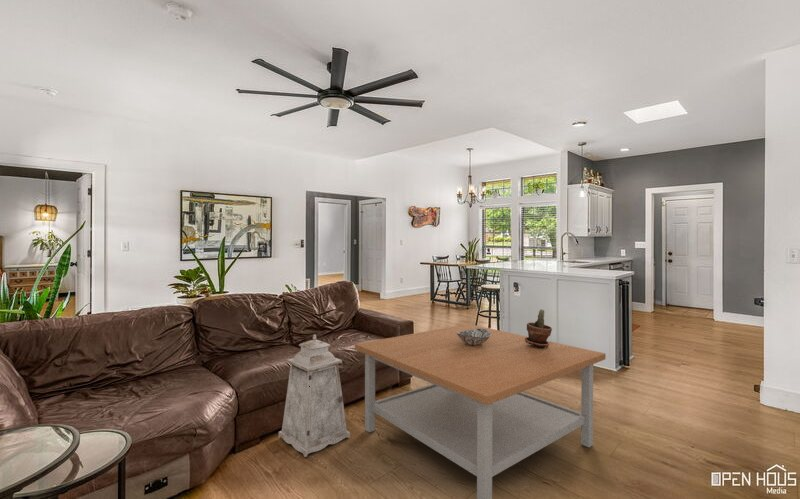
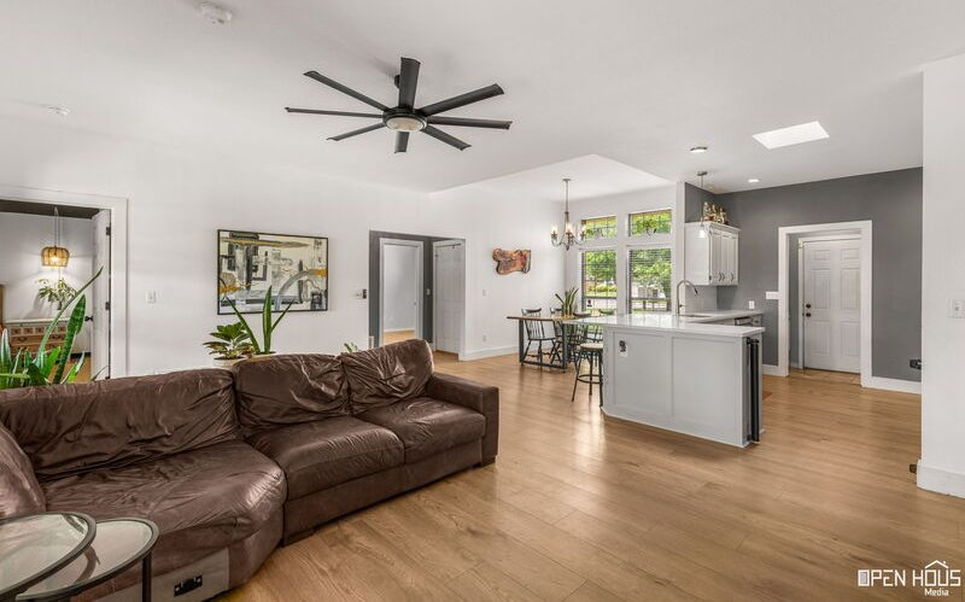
- lantern (314, 386)
- potted plant (538, 326)
- decorative bowl (473, 337)
- coffee table (474, 392)
